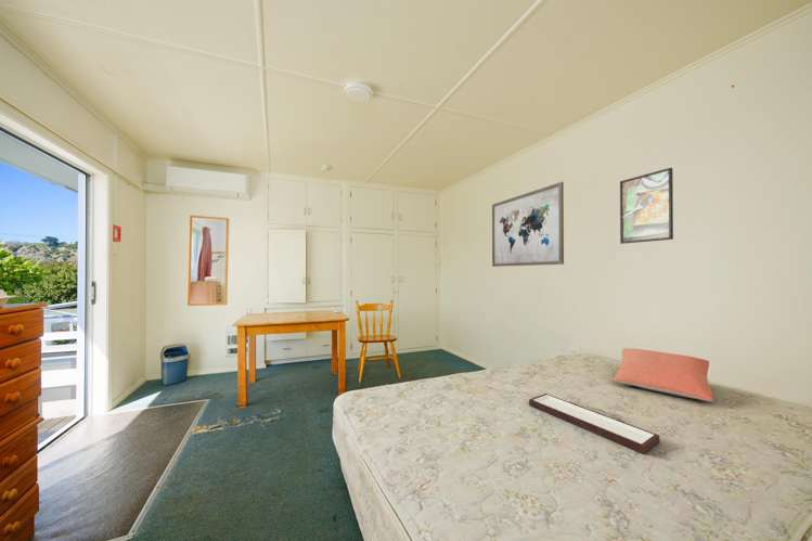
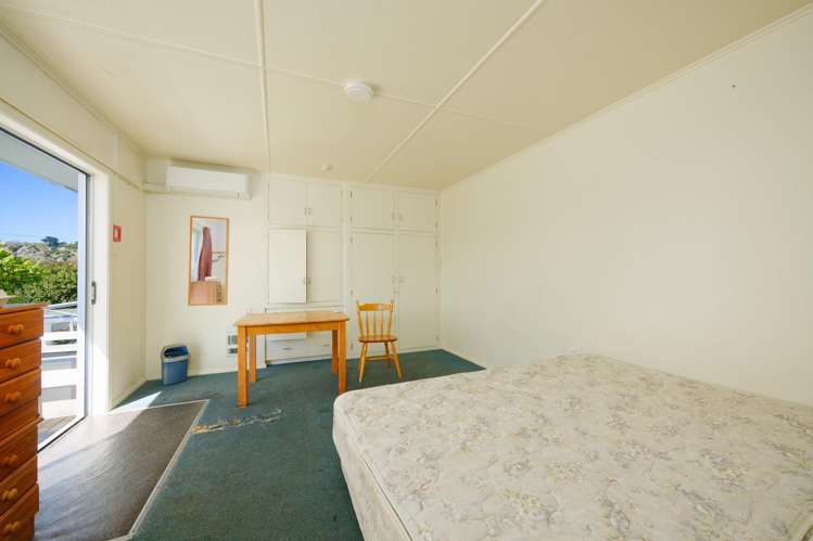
- pillow (660, 370)
- wall art (523, 230)
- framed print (644, 208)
- tray (590, 416)
